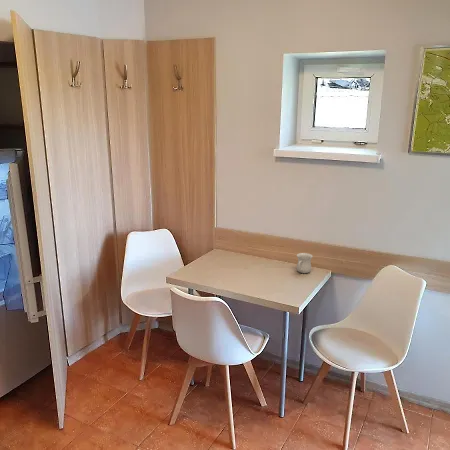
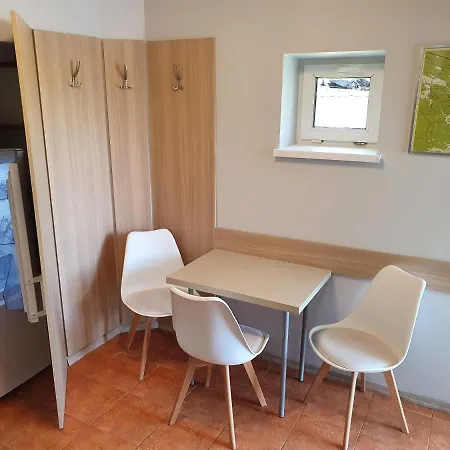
- mug (302, 264)
